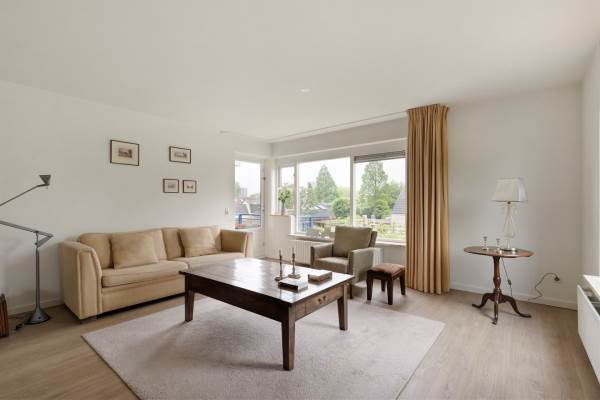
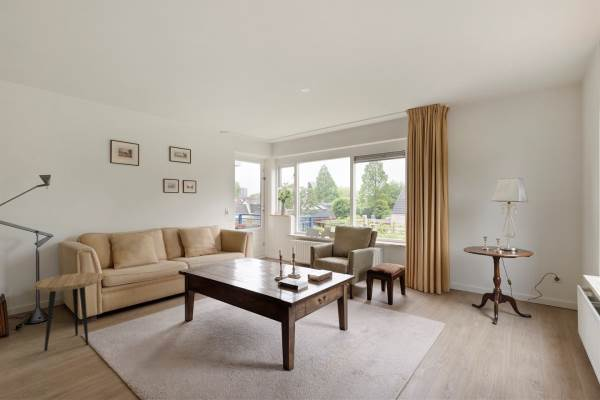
+ side table (74, 311)
